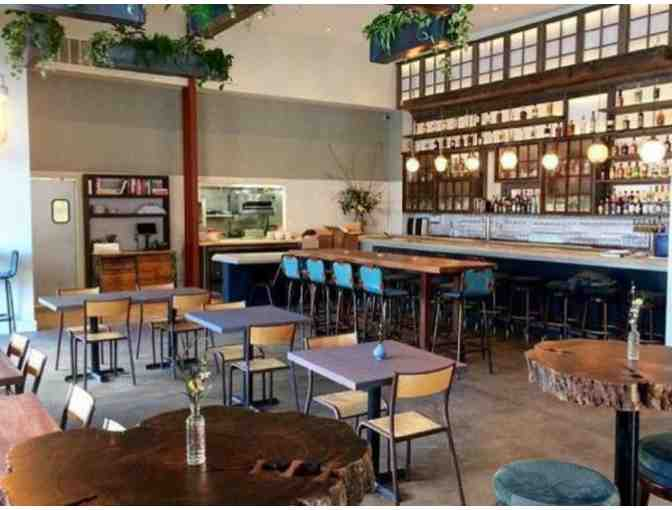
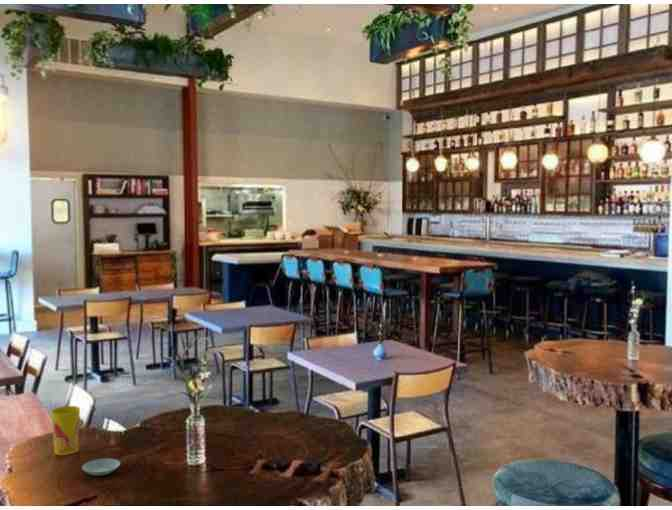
+ saucer (101, 468)
+ cup (65, 430)
